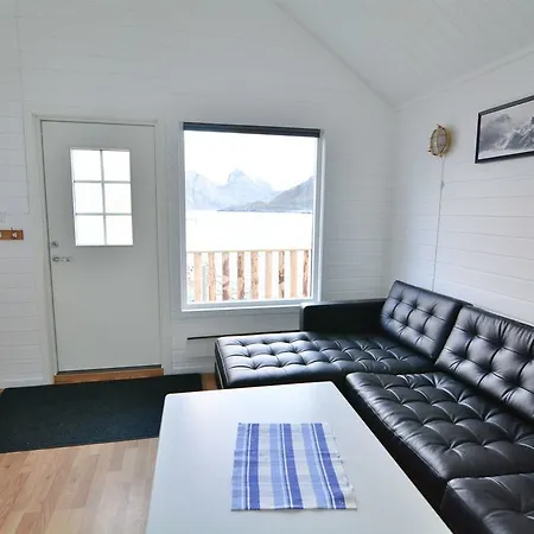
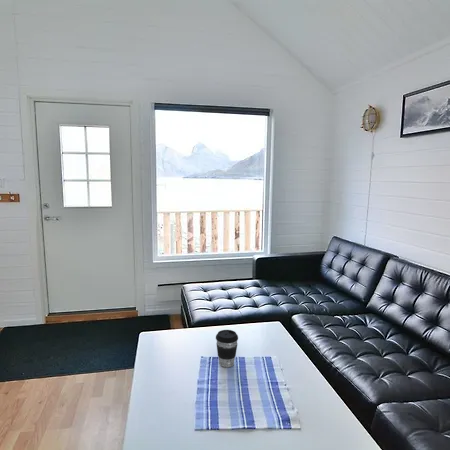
+ coffee cup (226, 348)
